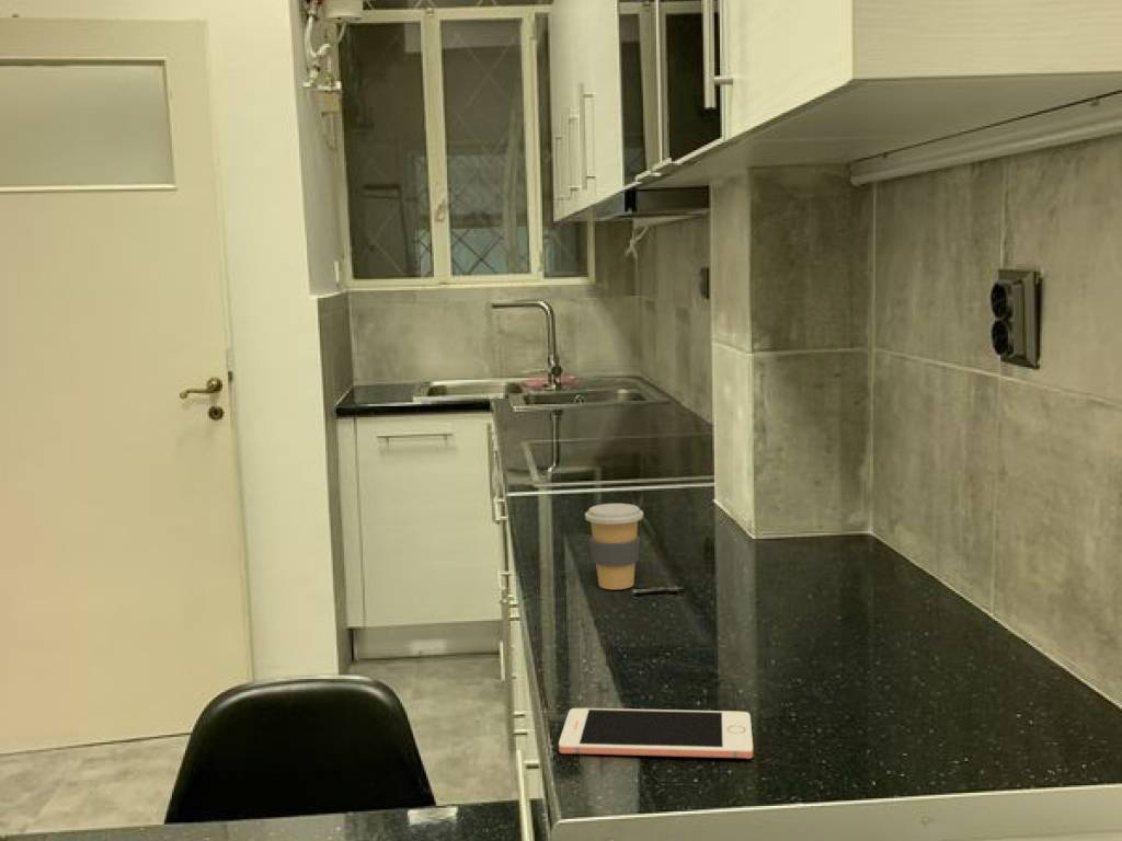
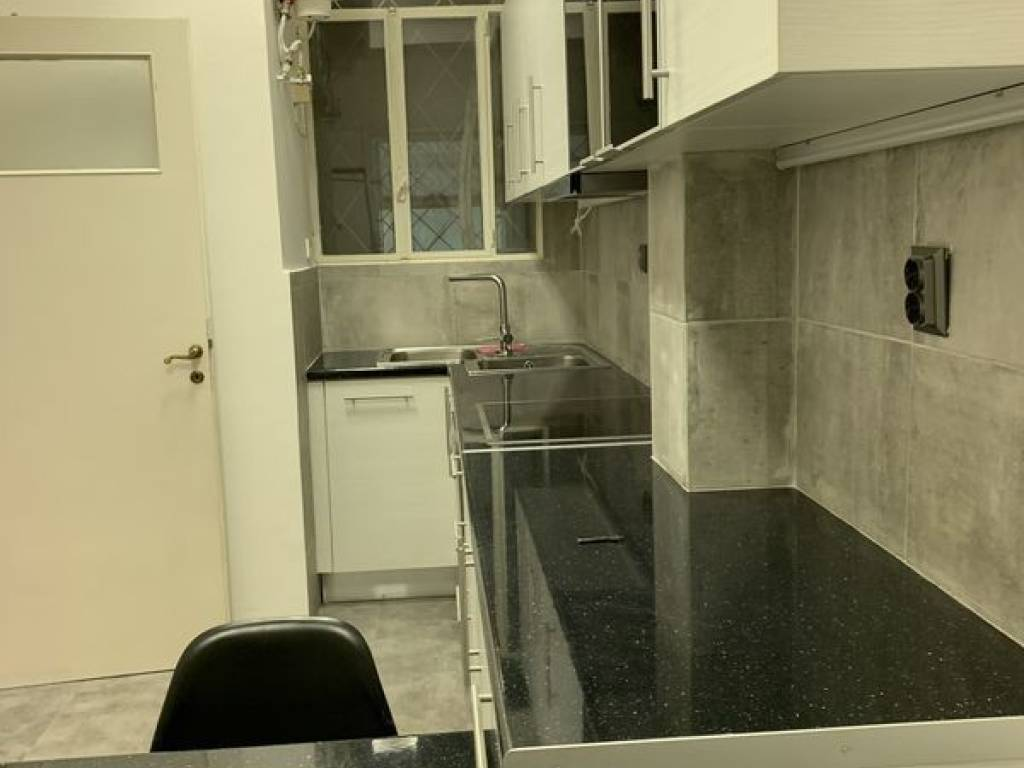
- cell phone (656, 731)
- coffee cup (615, 546)
